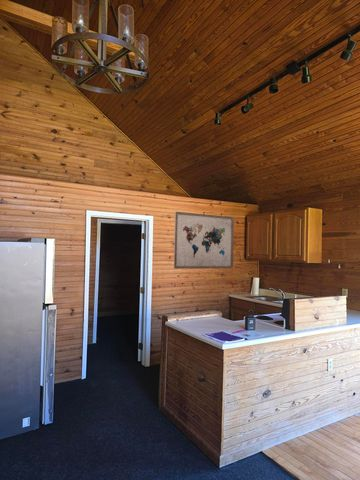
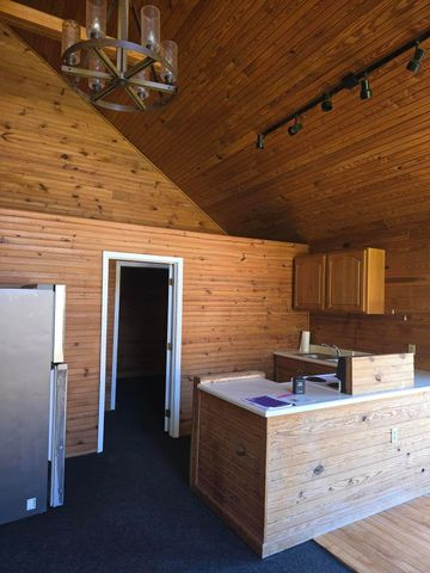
- wall art (205, 241)
